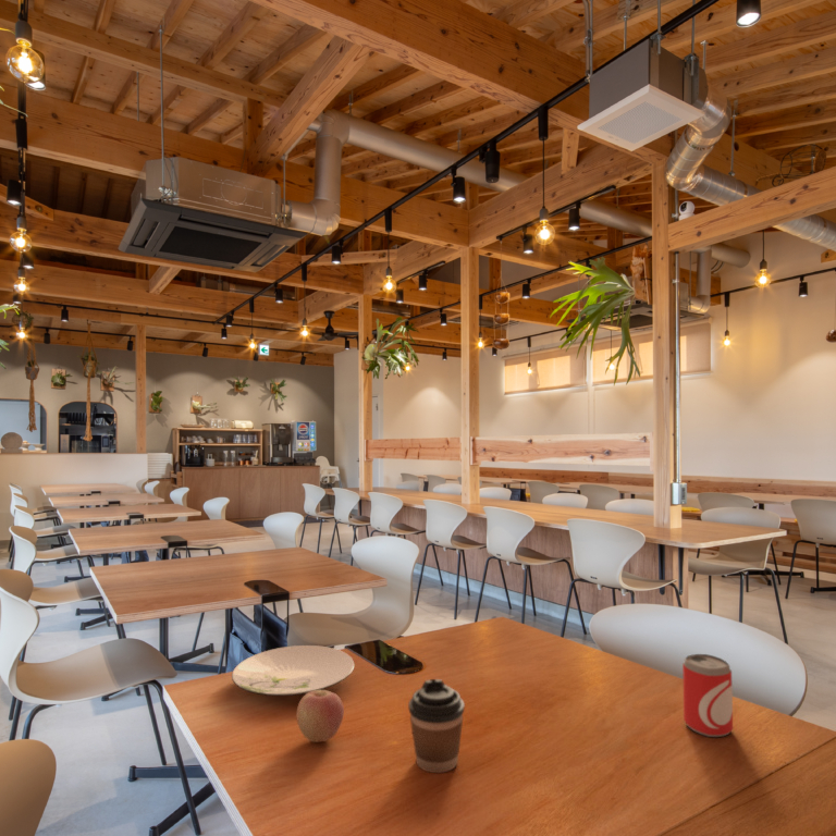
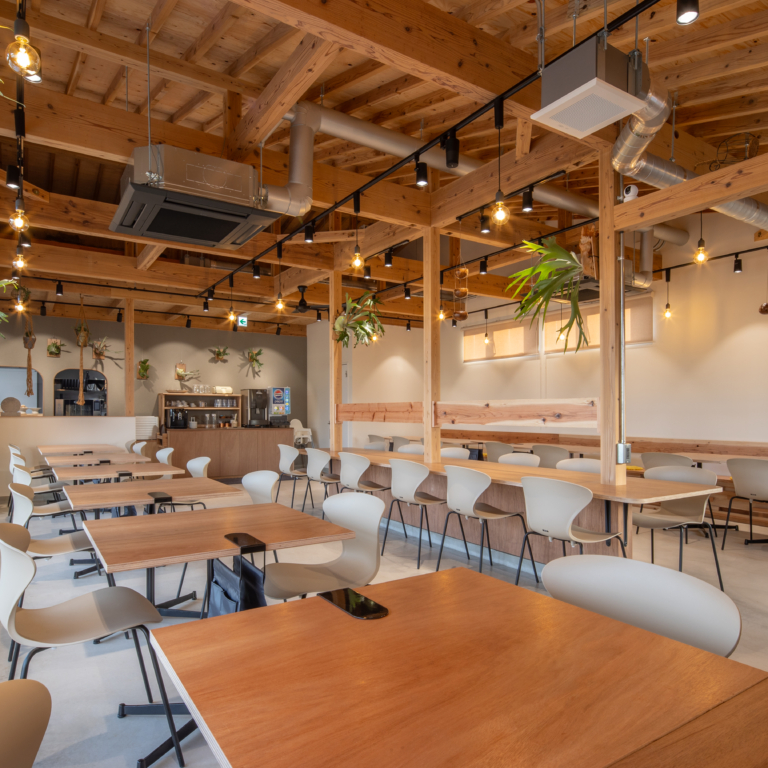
- coffee cup (437, 723)
- plate (294, 675)
- apple (320, 715)
- beer can (706, 693)
